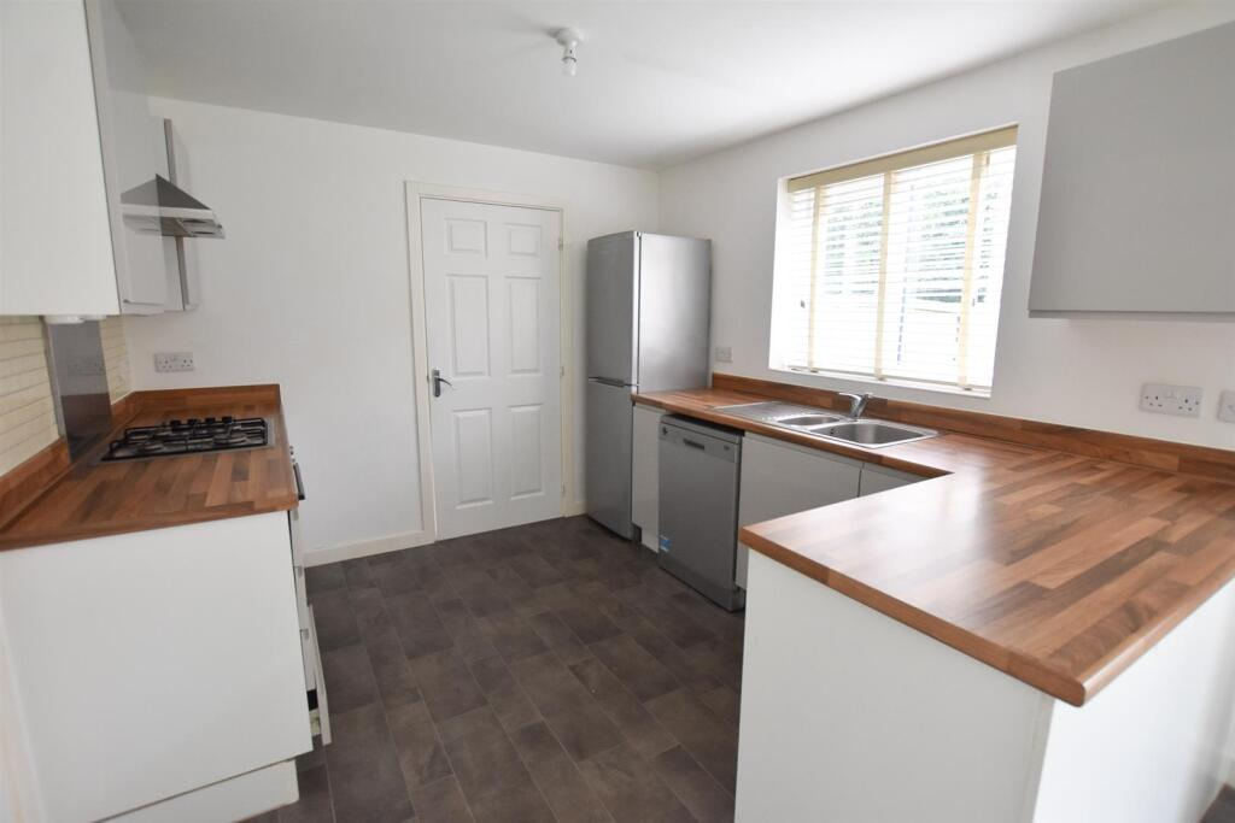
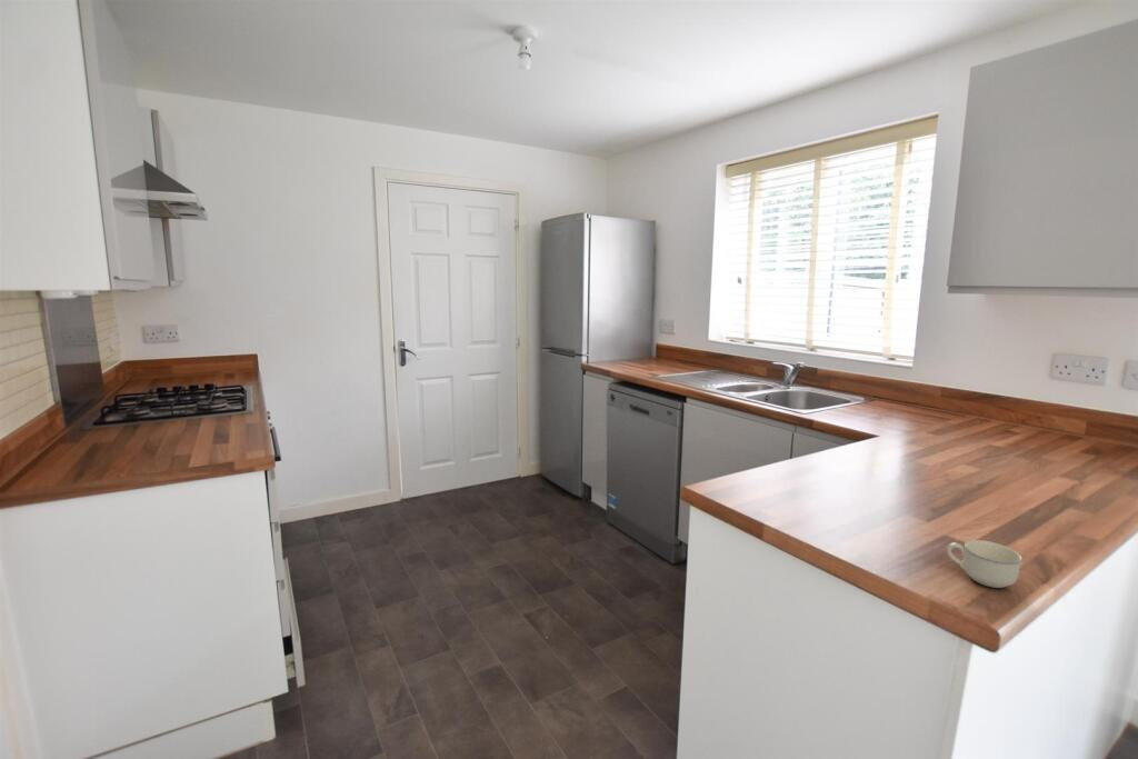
+ cup (981, 562)
